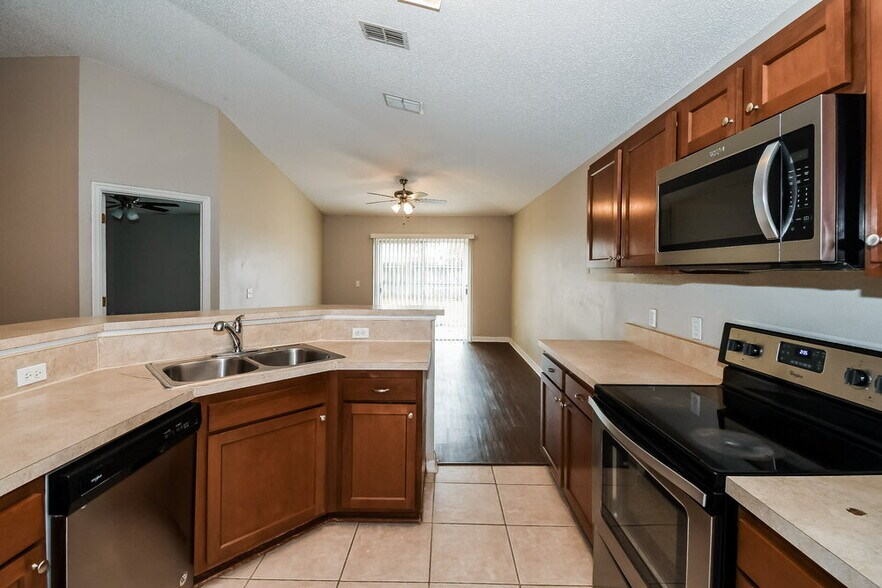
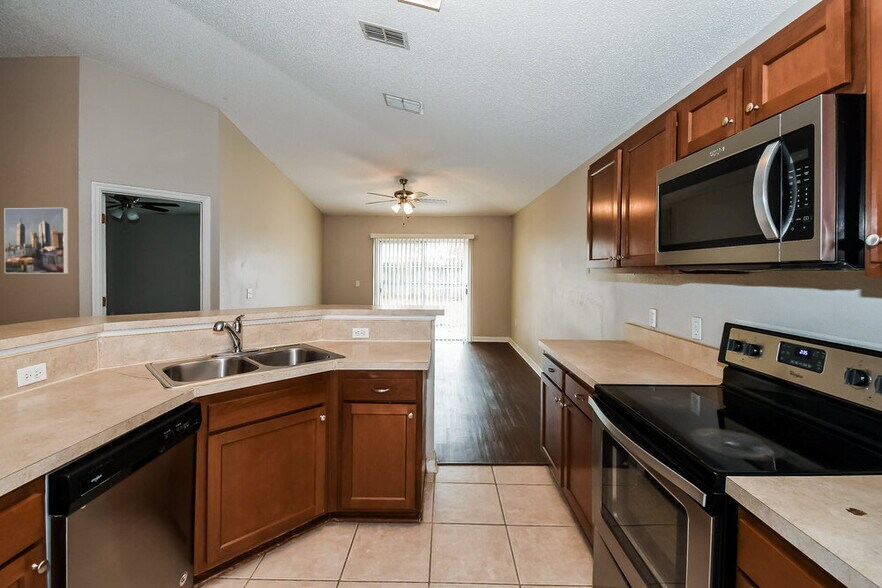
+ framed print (36, 240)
